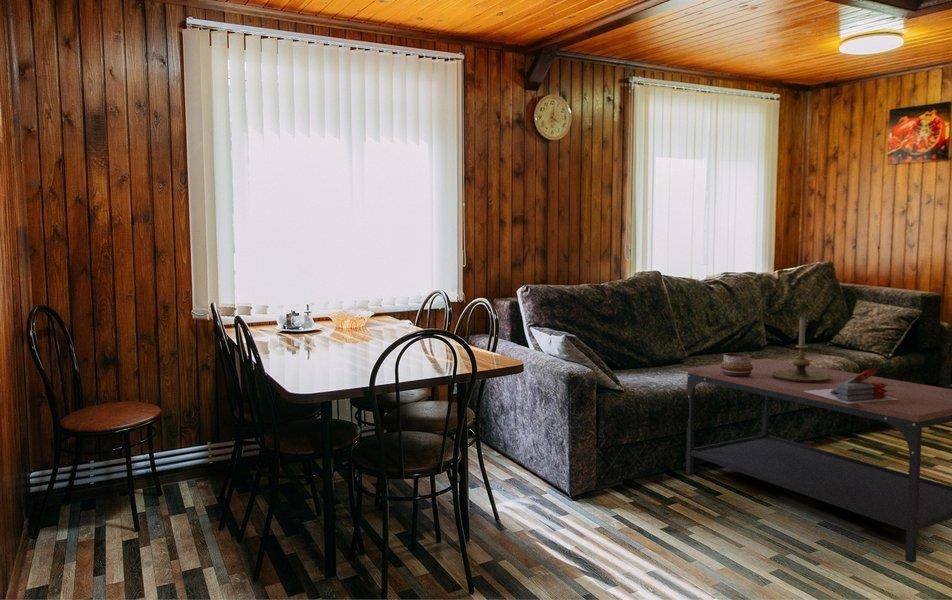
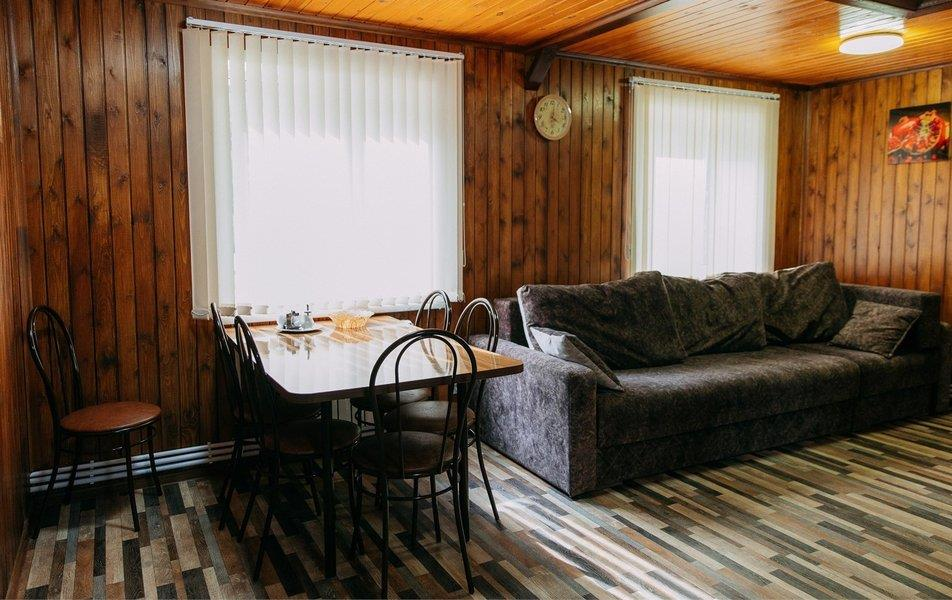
- candle holder (801, 346)
- coffee table (823, 450)
- snack packets (850, 379)
- decorative bowl (736, 364)
